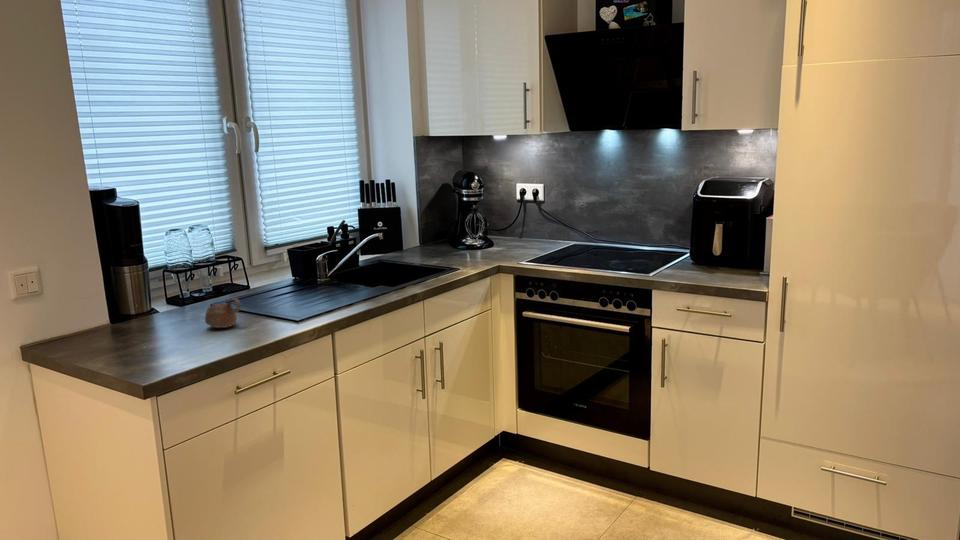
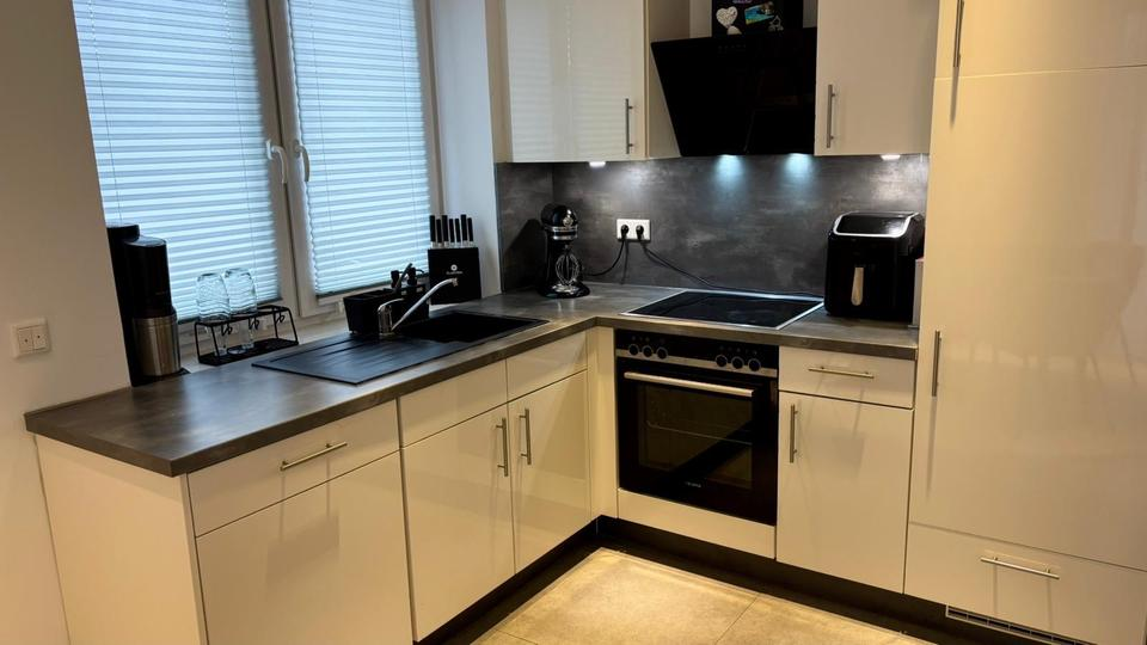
- cup (221, 312)
